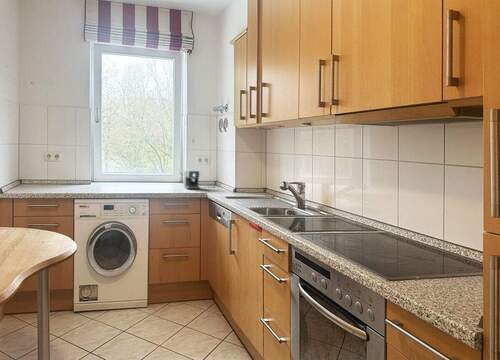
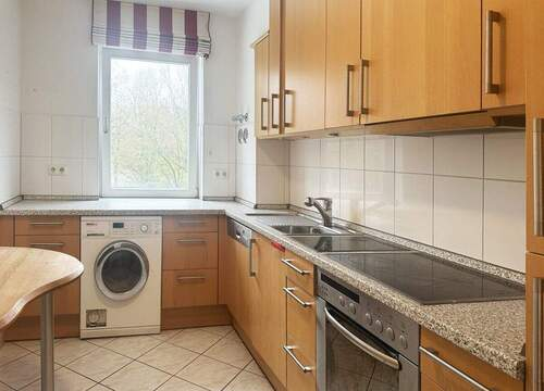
- coffee maker (198, 179)
